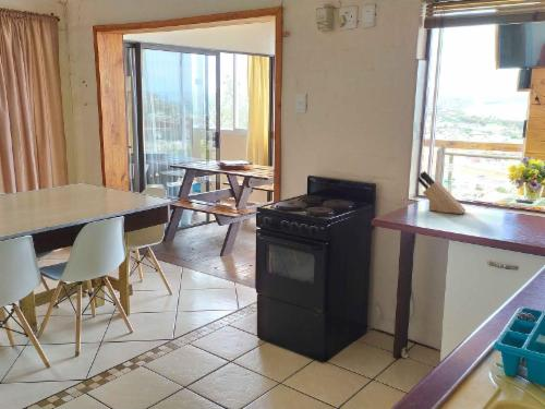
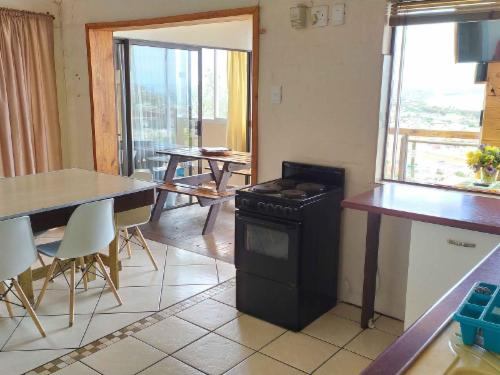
- knife block (440, 191)
